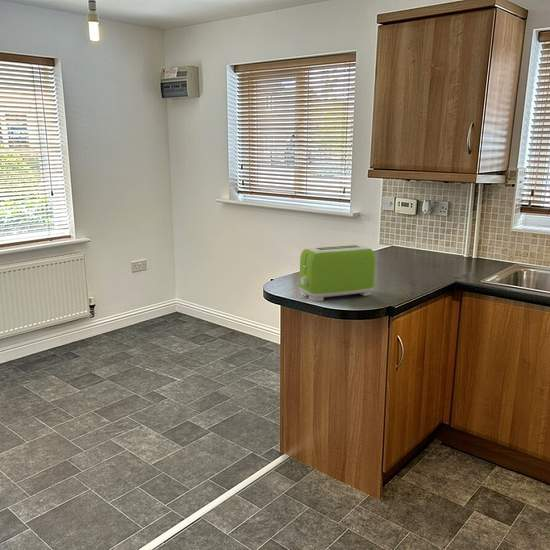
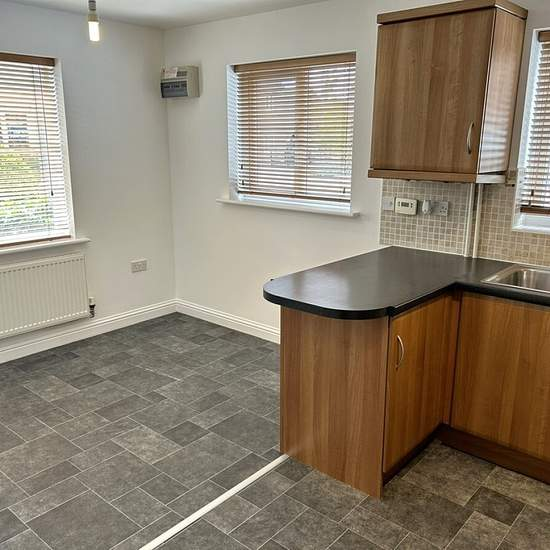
- toaster (337, 271)
